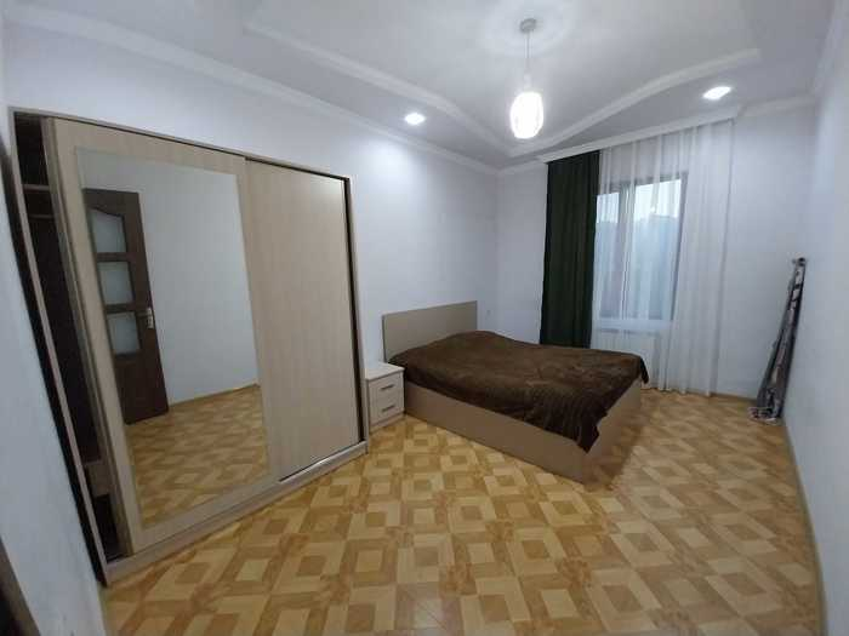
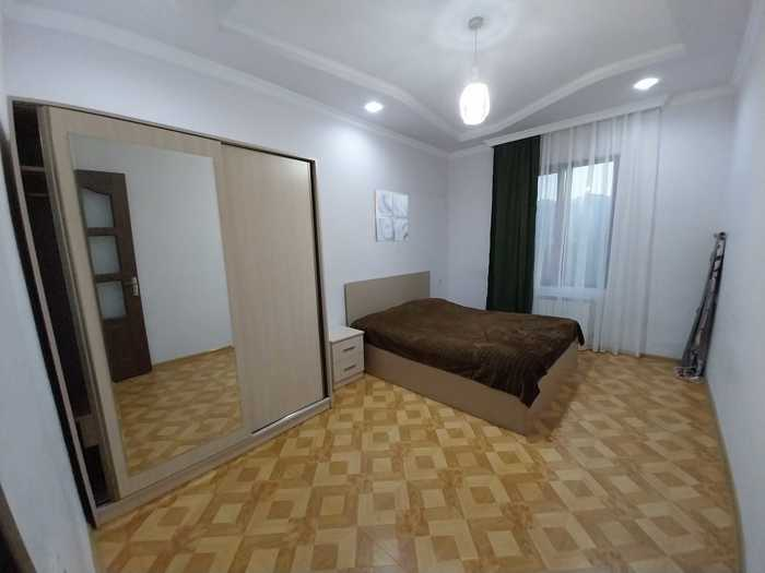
+ wall art (392, 216)
